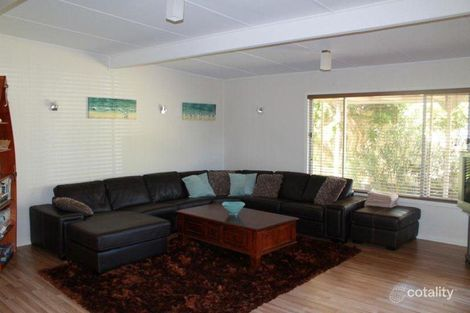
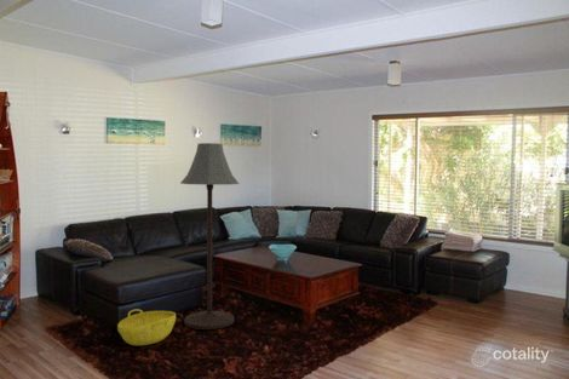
+ floor lamp (209, 232)
+ basket (148, 326)
